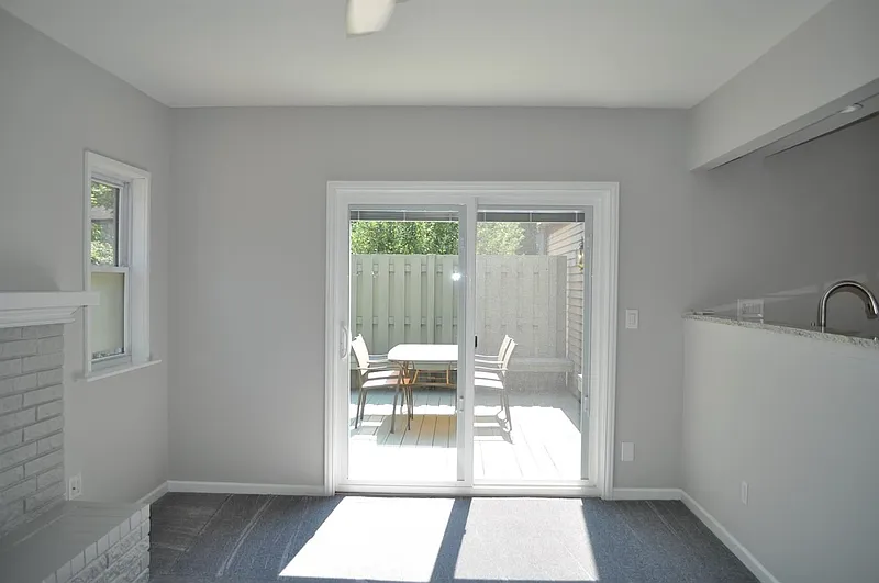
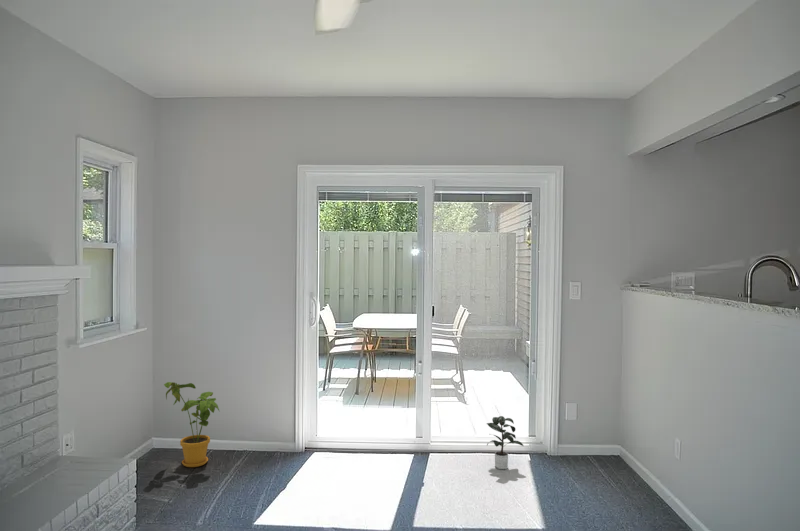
+ house plant (198, 418)
+ potted plant (503, 439)
